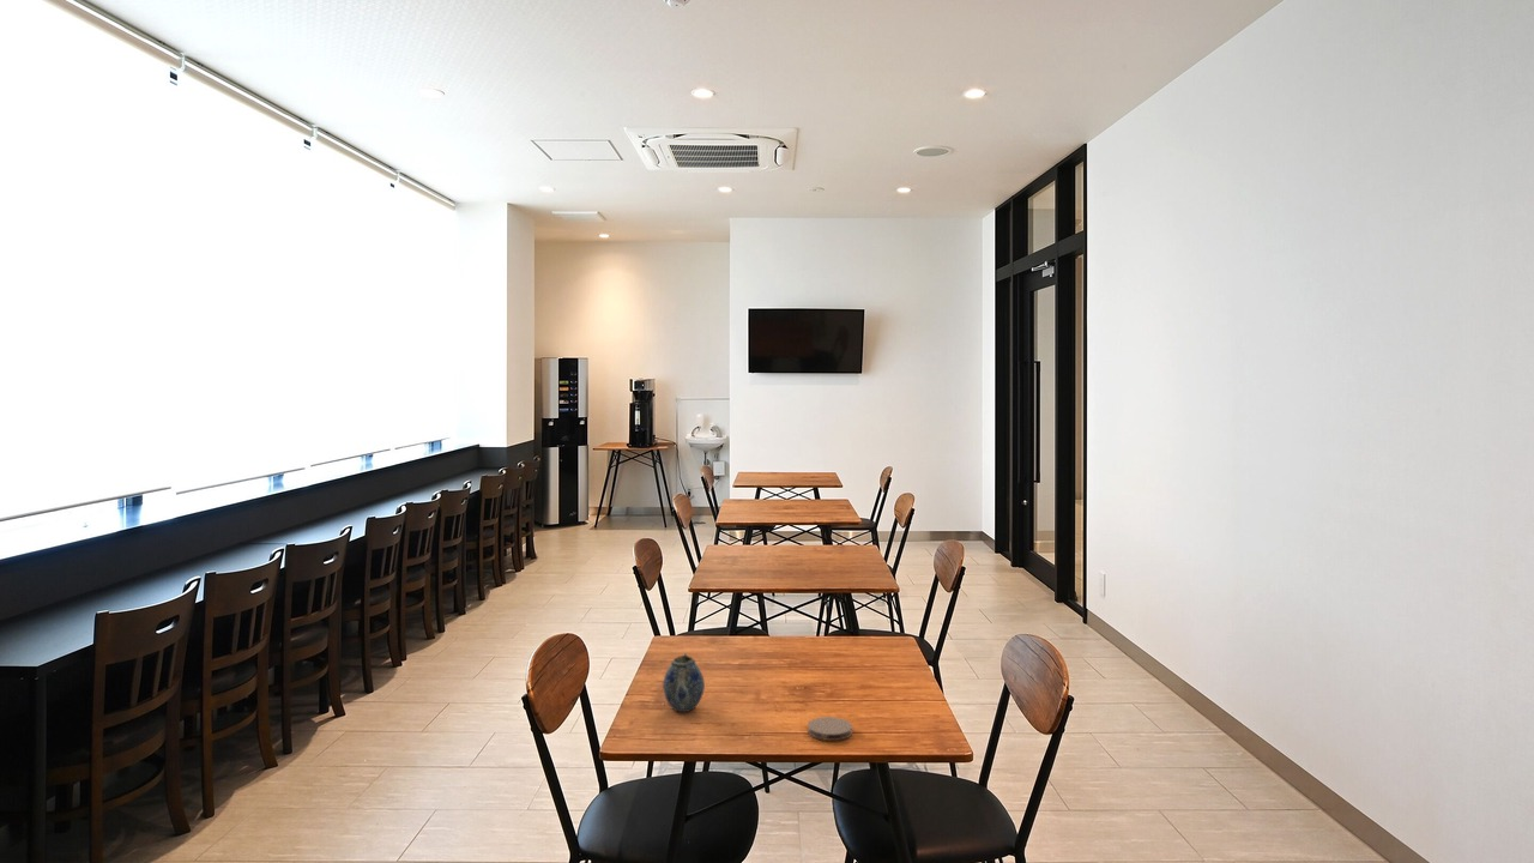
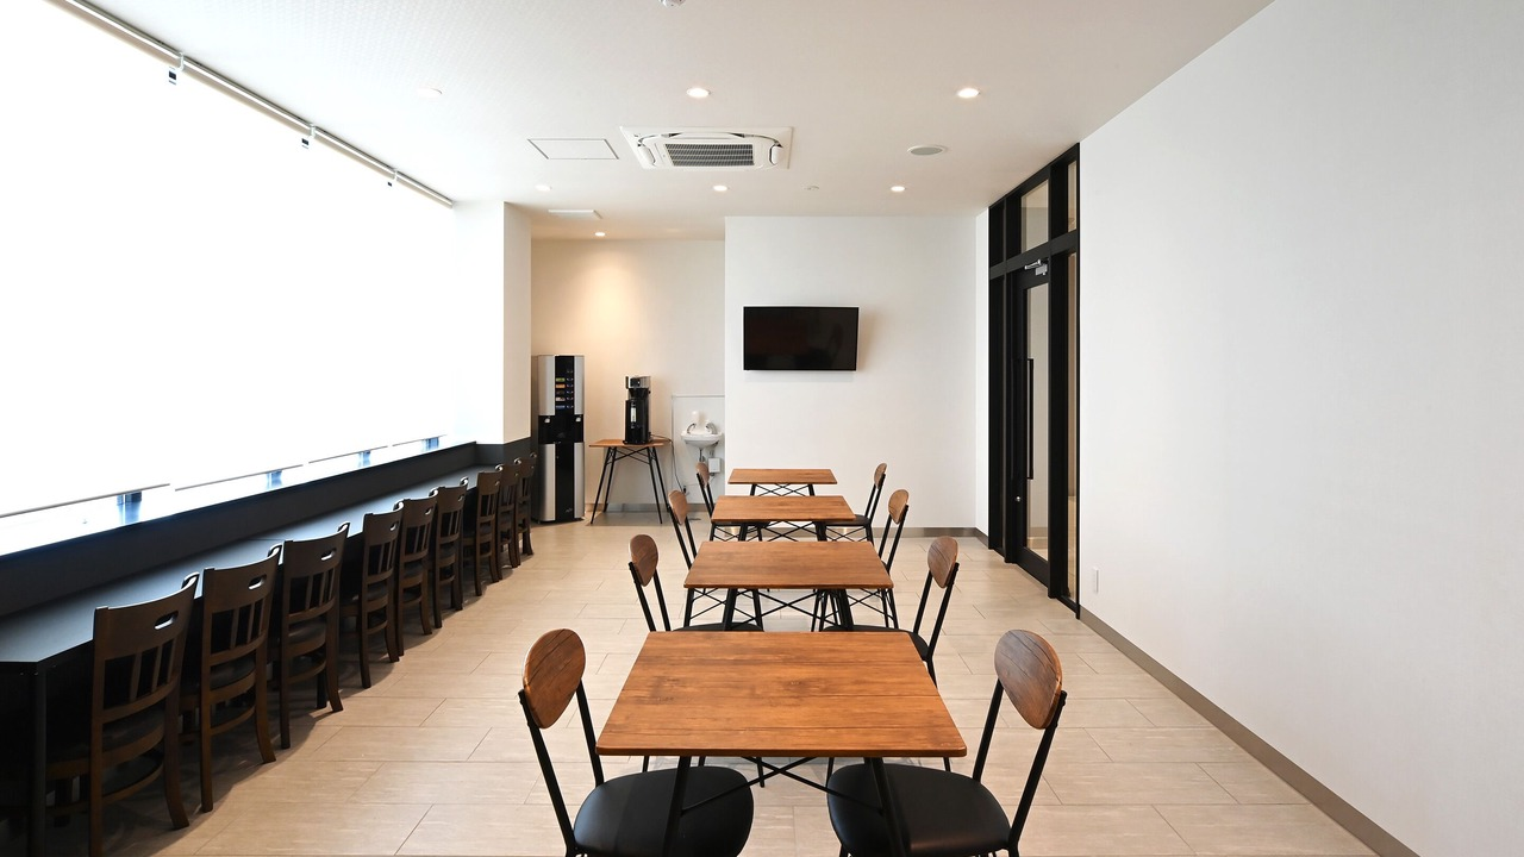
- coaster (829, 728)
- teapot (683, 682)
